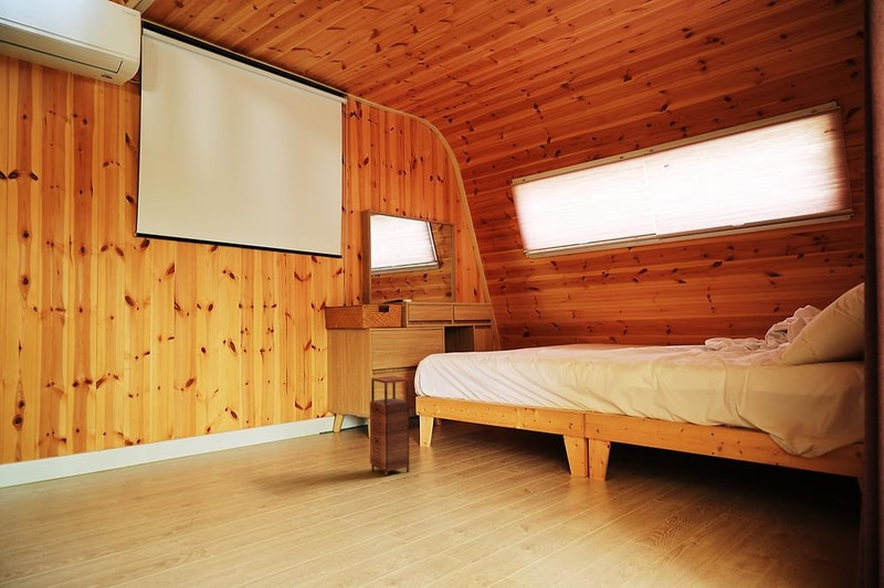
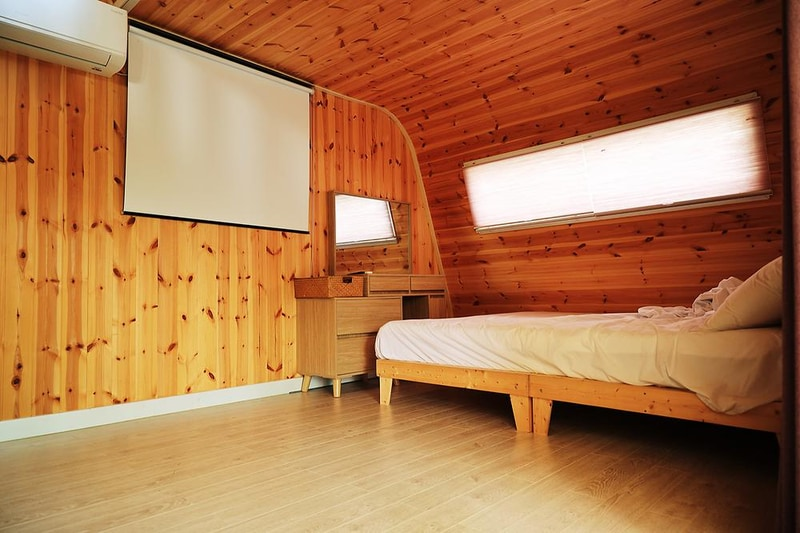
- storage cabinet (389, 425)
